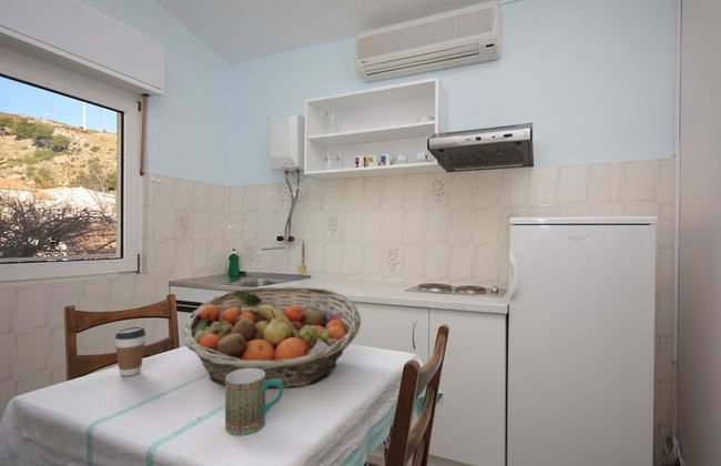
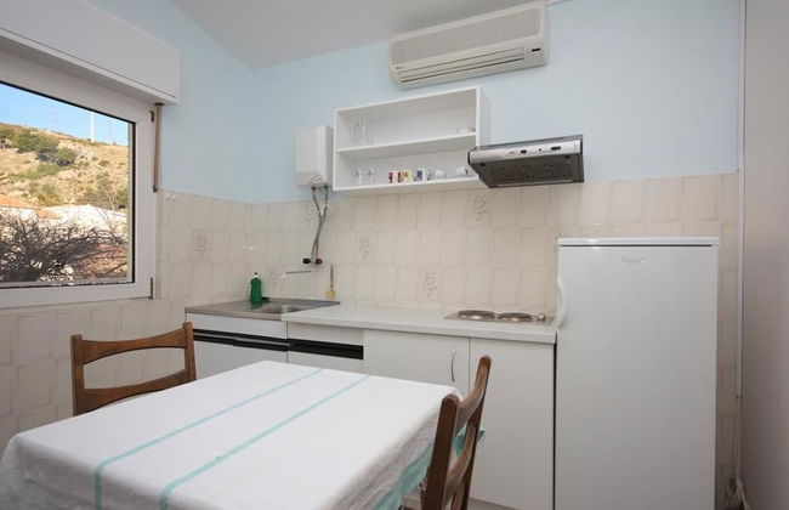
- coffee cup (130, 351)
- mug (254, 399)
- fruit basket (274, 331)
